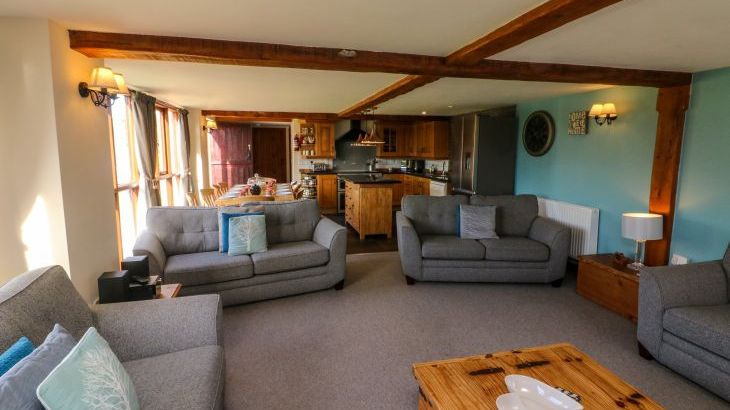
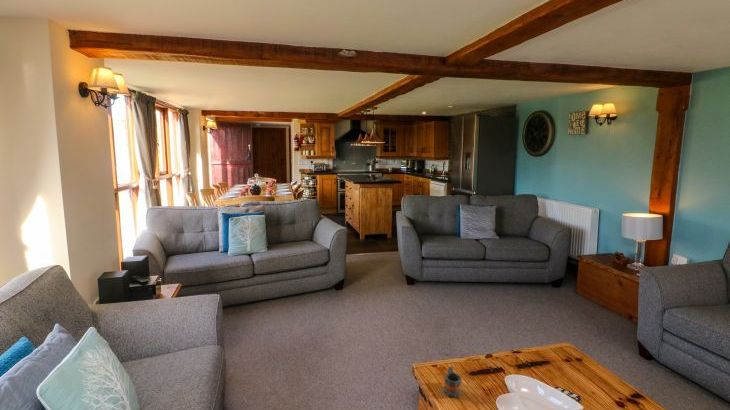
+ mug (451, 381)
